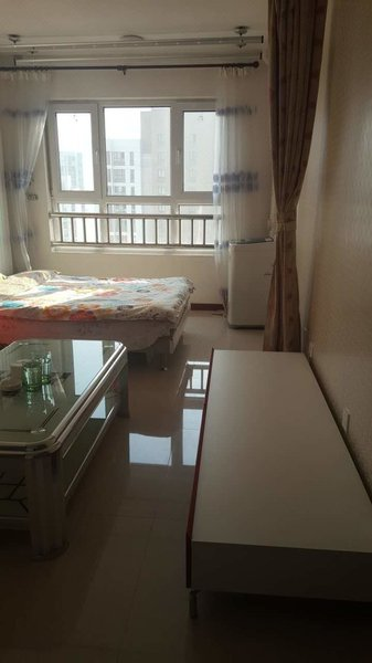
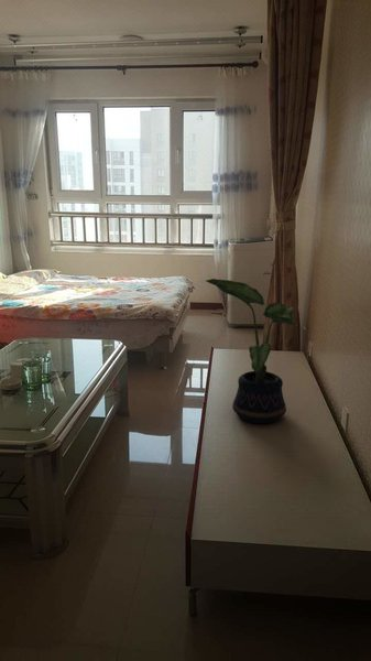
+ potted plant (265, 347)
